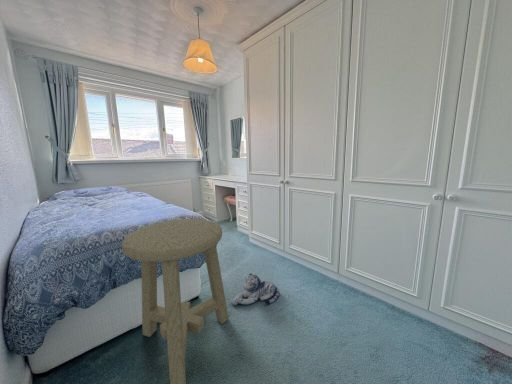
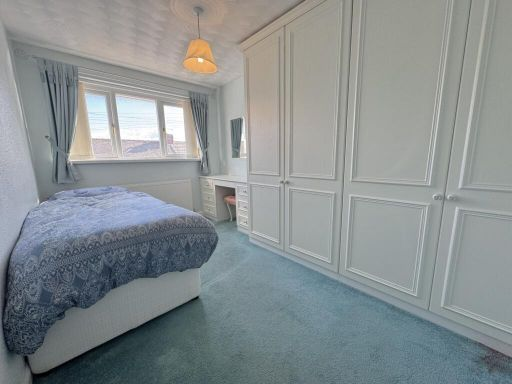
- plush toy (256, 286)
- stool (179, 288)
